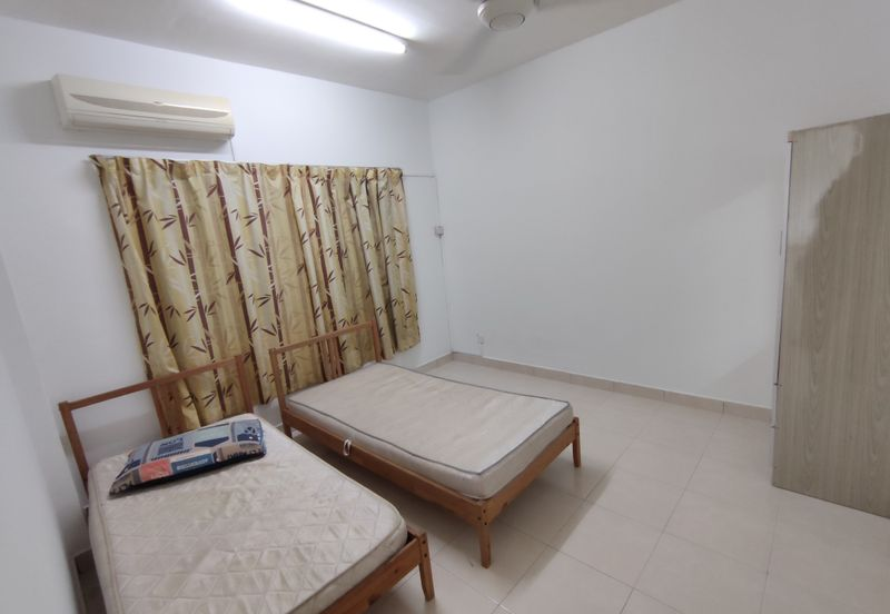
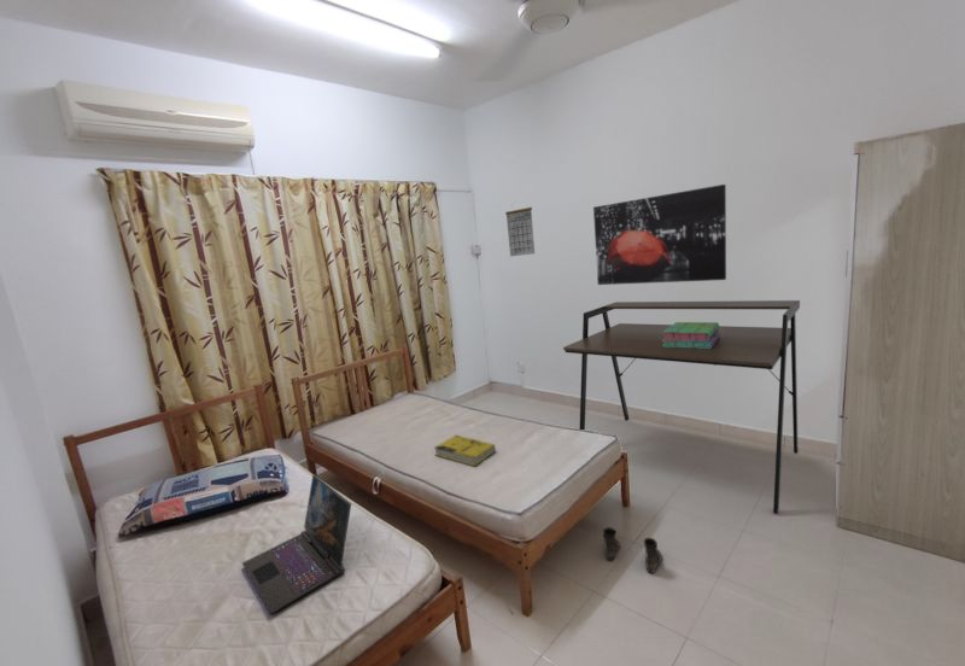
+ wall art (654, 240)
+ calendar (520, 227)
+ stack of books (691, 333)
+ book (464, 449)
+ laptop (296, 536)
+ desk (679, 361)
+ boots (619, 545)
